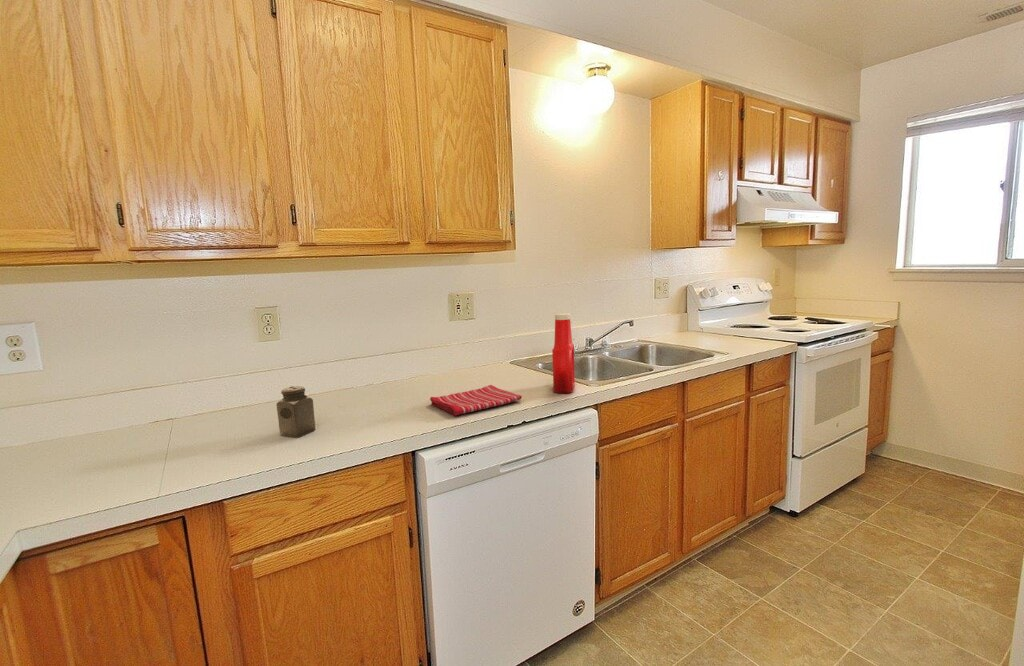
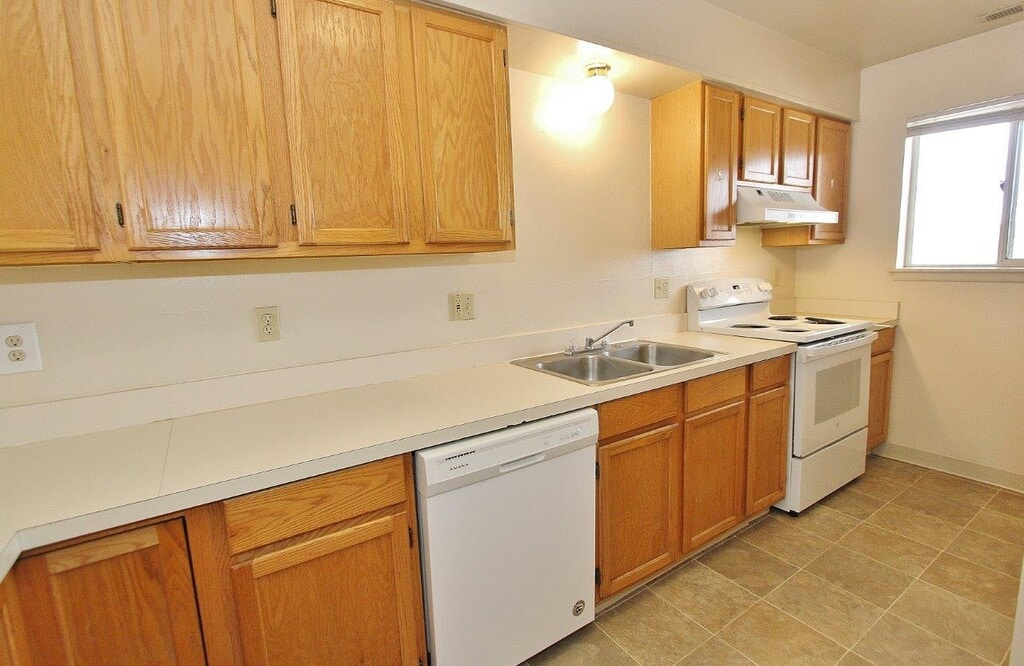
- soap bottle (563, 351)
- dish towel (475, 398)
- salt shaker (295, 410)
